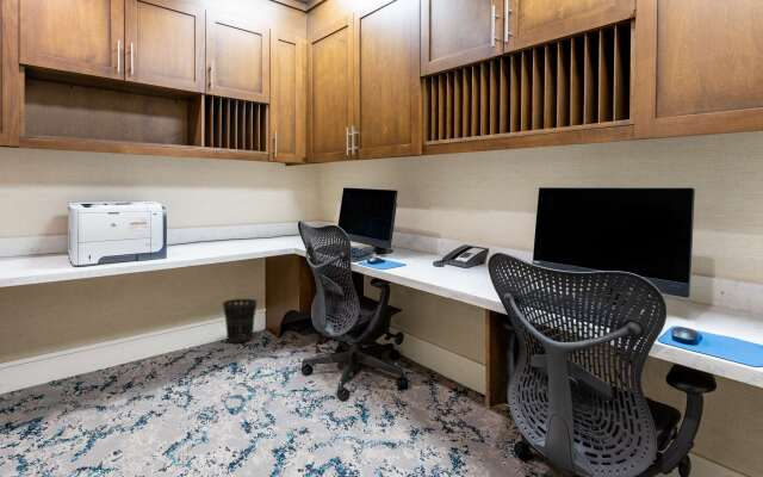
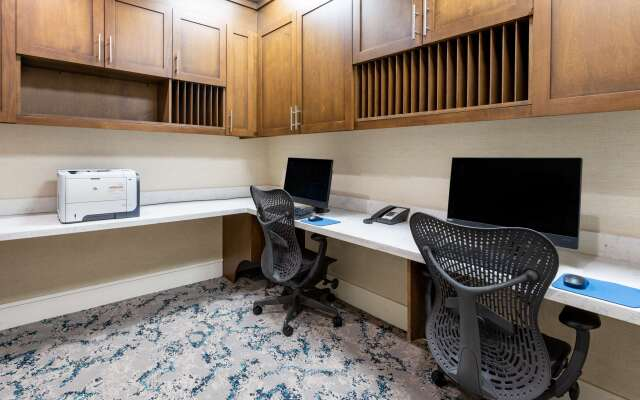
- wastebasket (240, 320)
